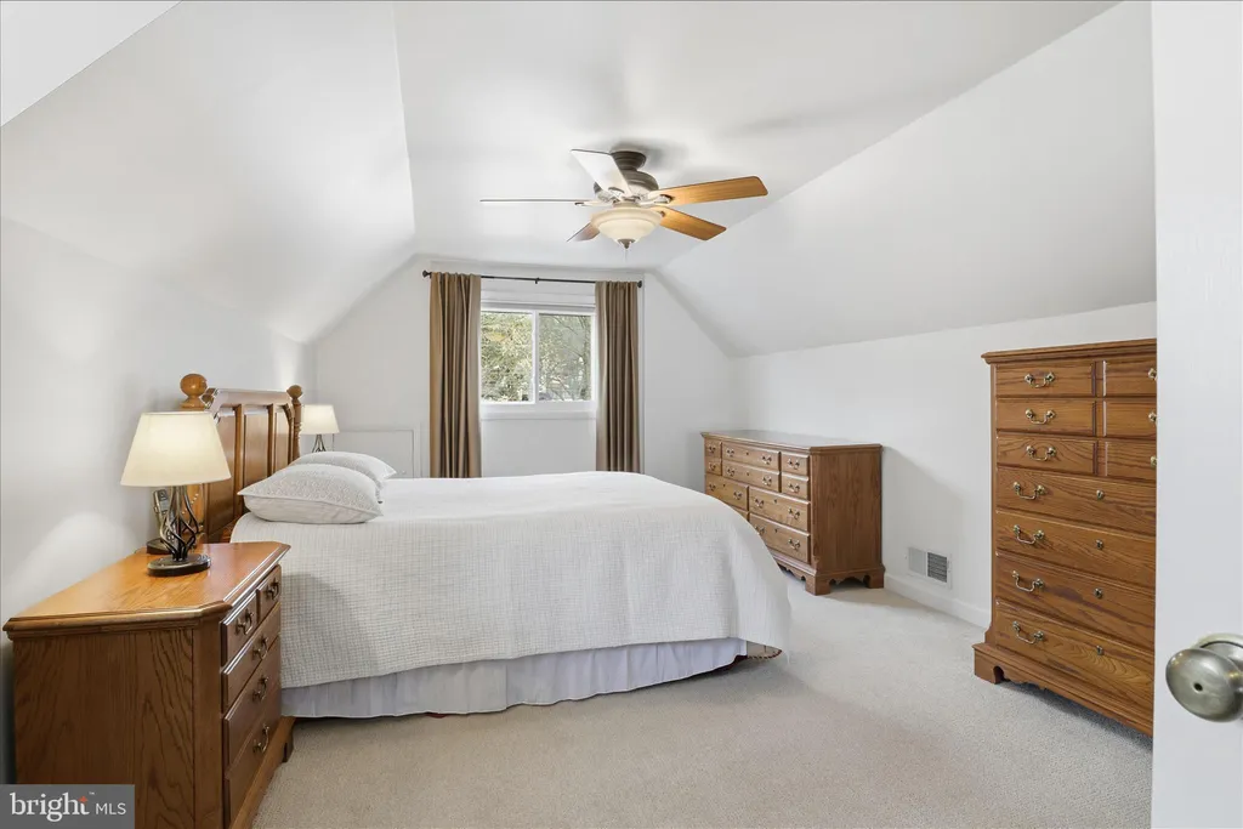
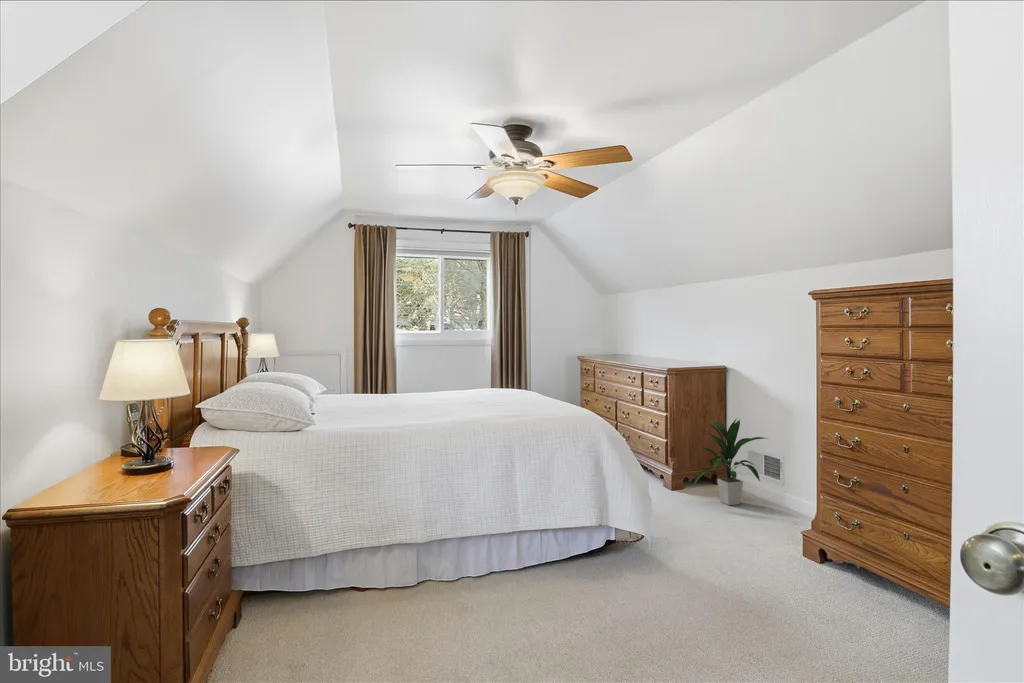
+ indoor plant (726, 459)
